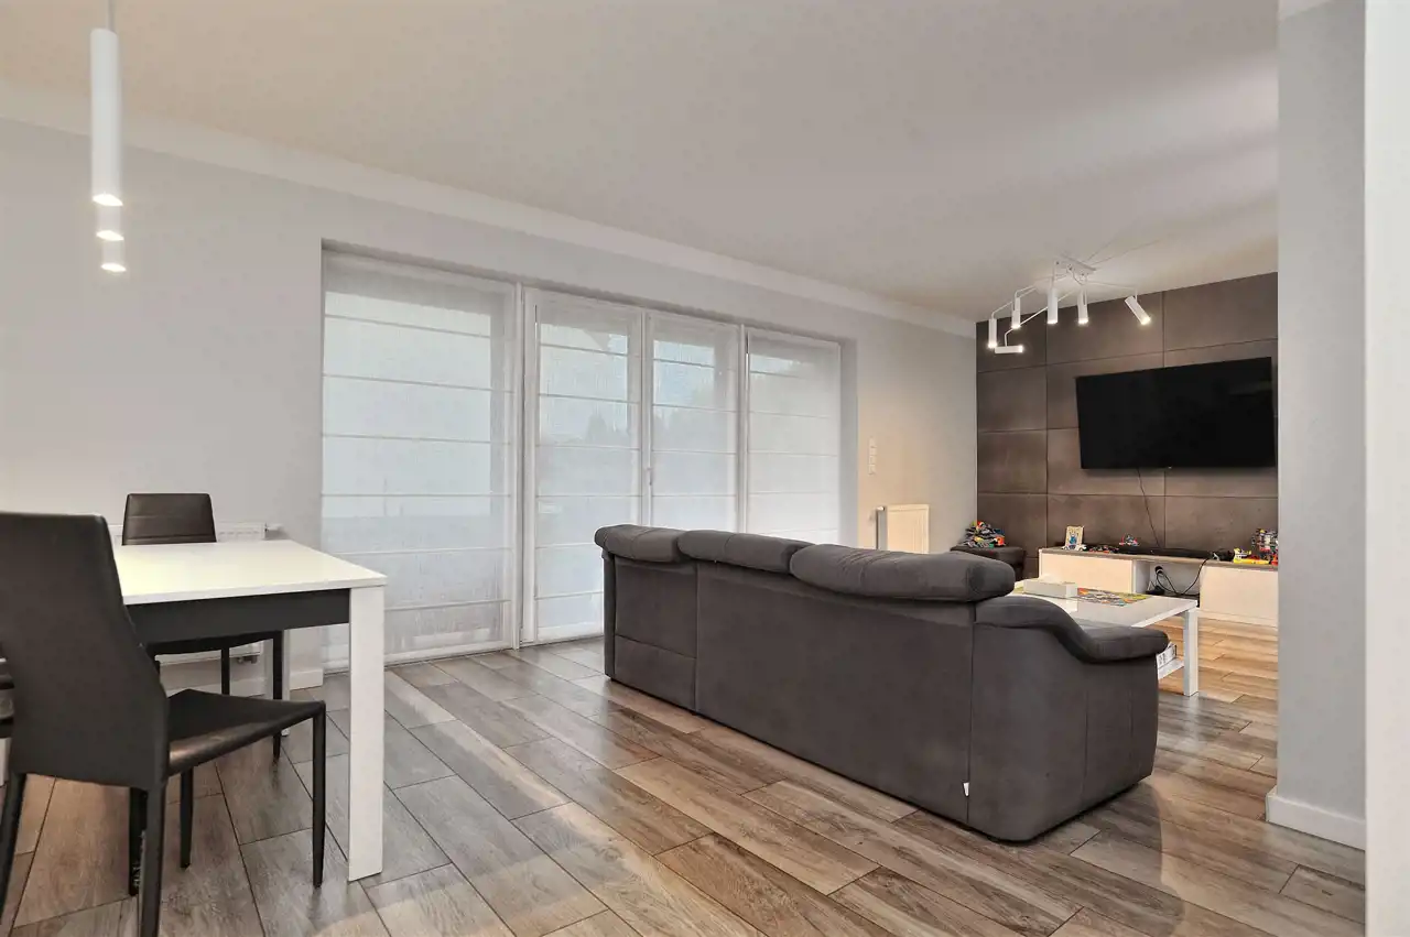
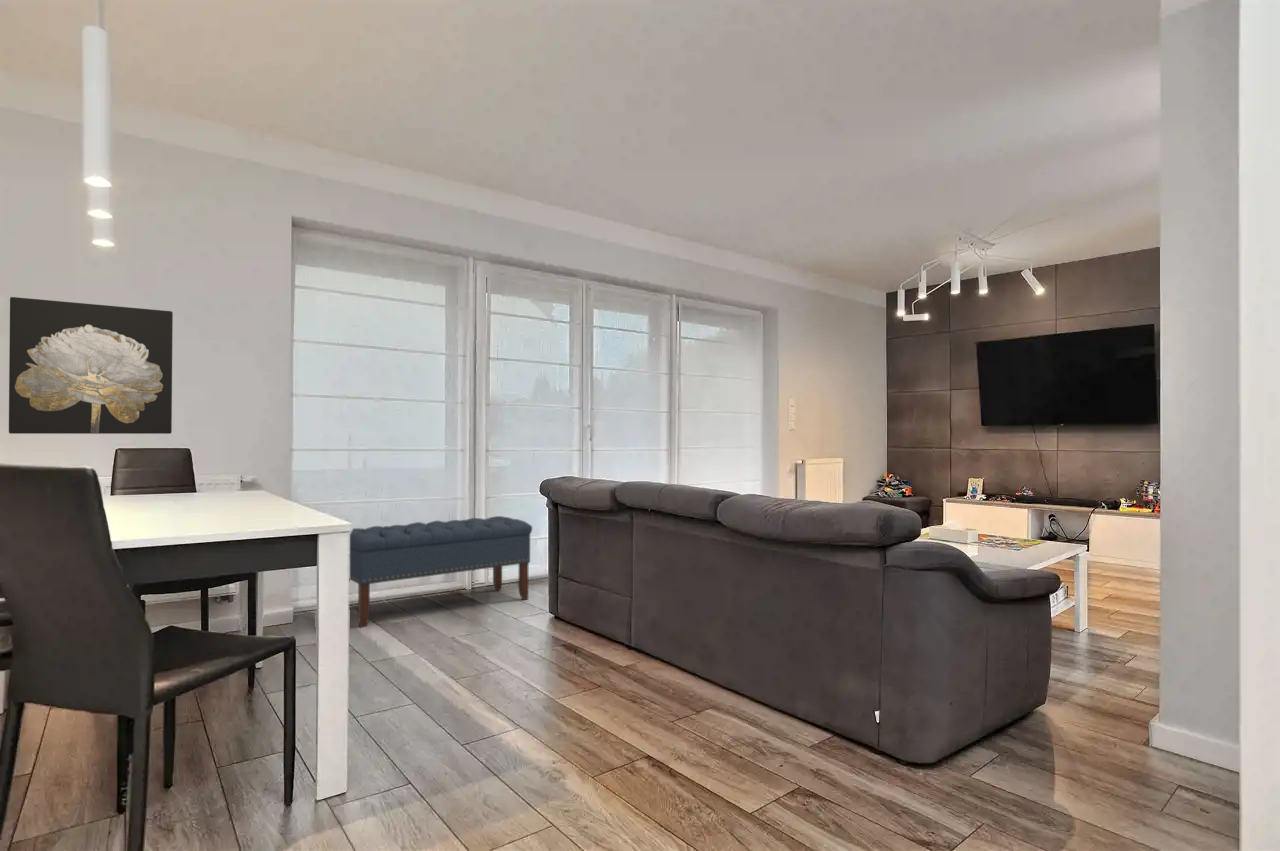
+ wall art (95, 369)
+ bench (437, 564)
